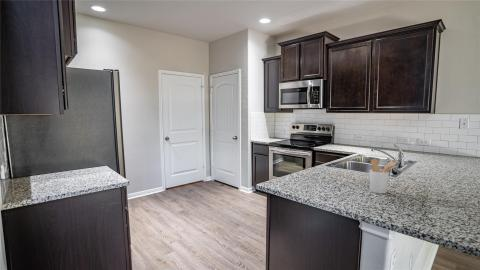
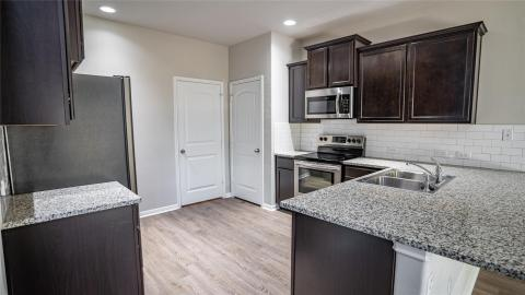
- utensil holder (383, 175)
